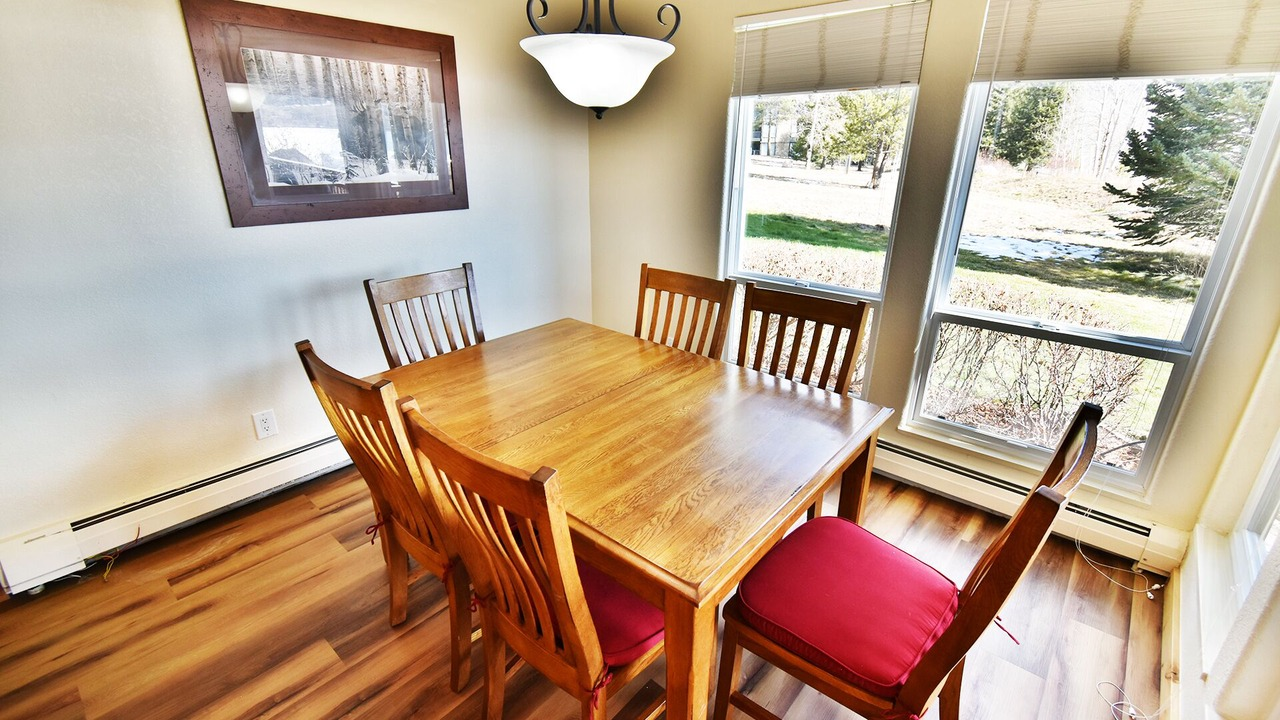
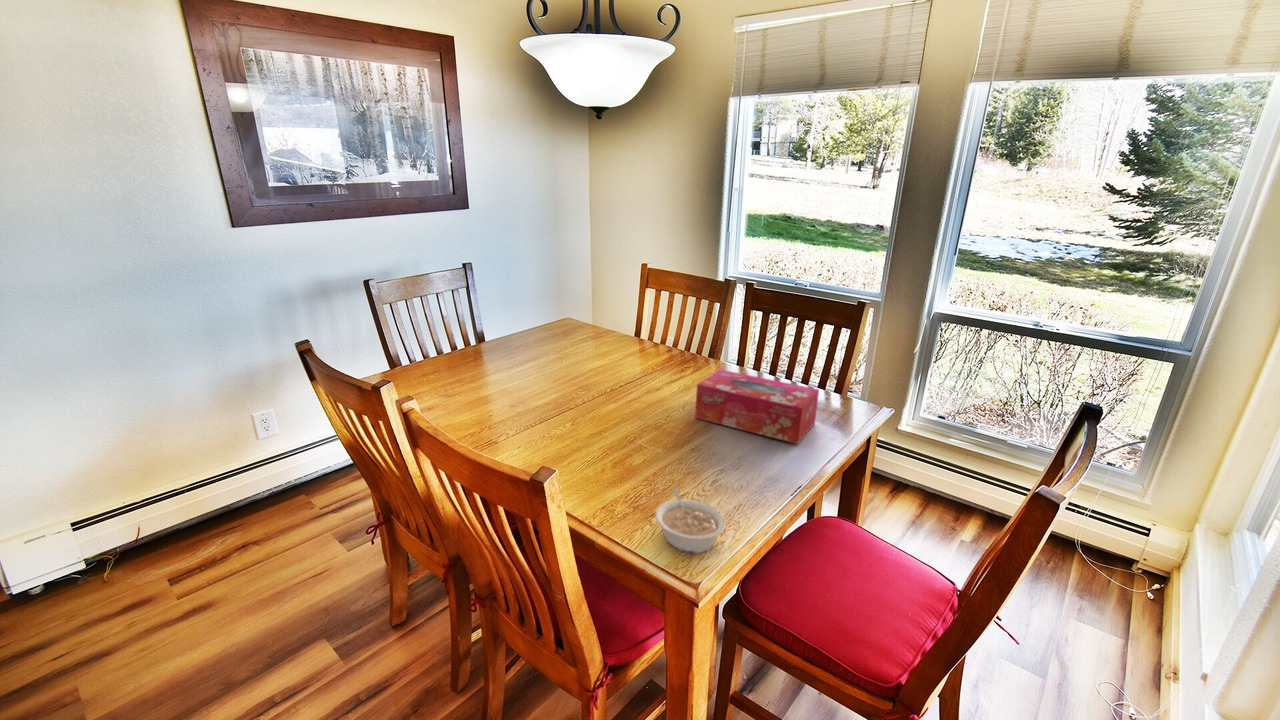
+ tissue box (756, 403)
+ legume (687, 525)
